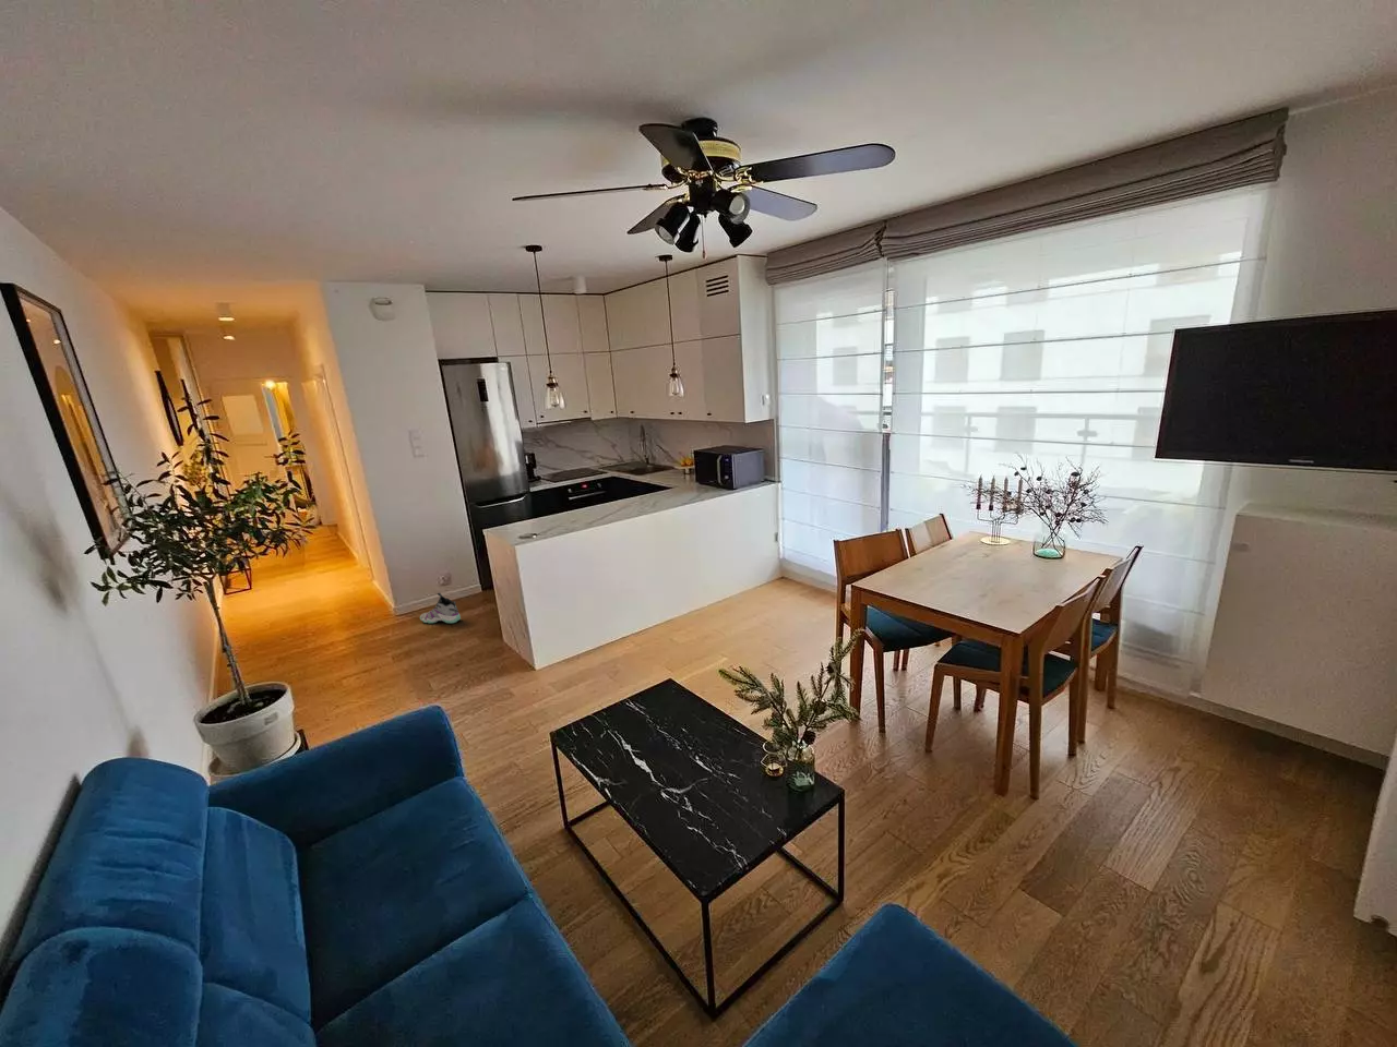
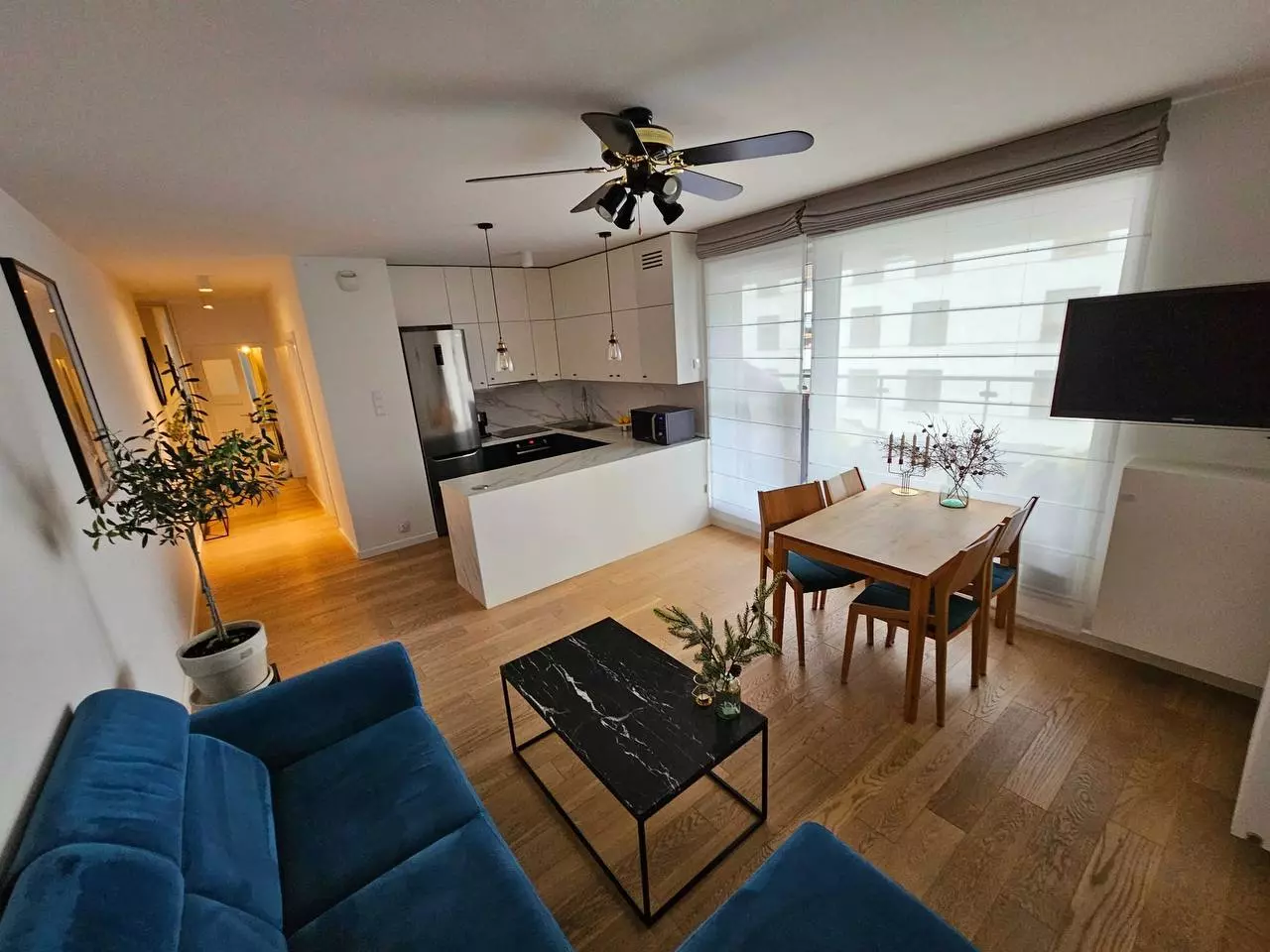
- sneaker (438, 606)
